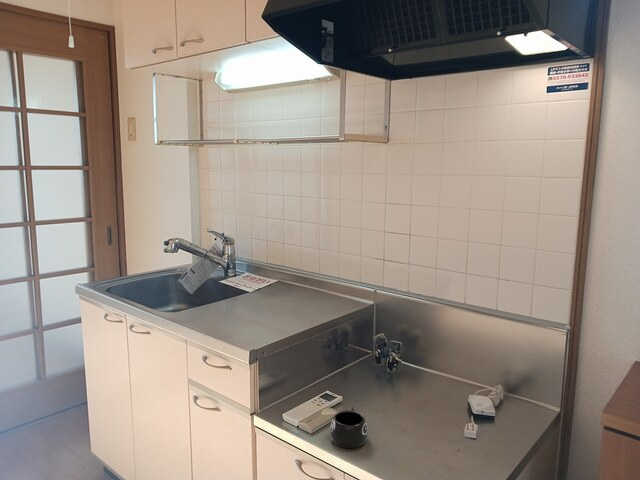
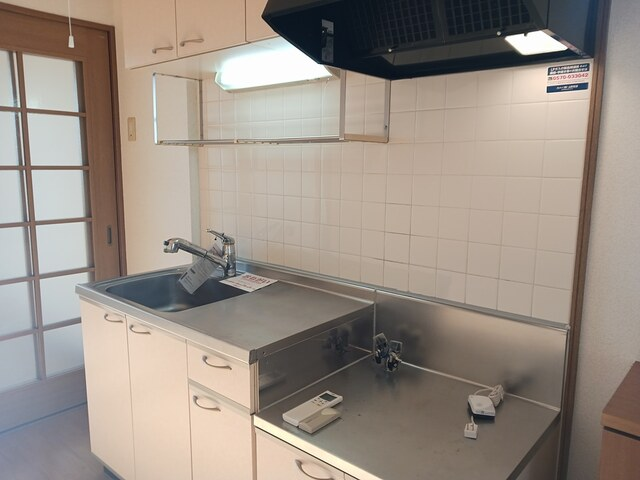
- mug (349, 426)
